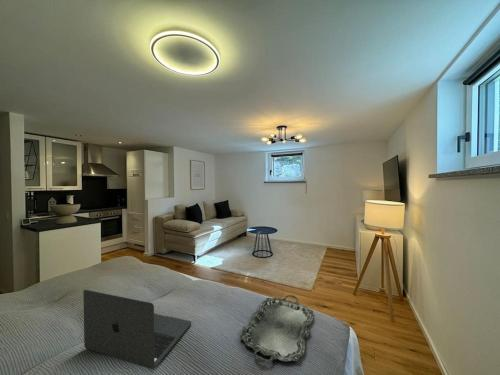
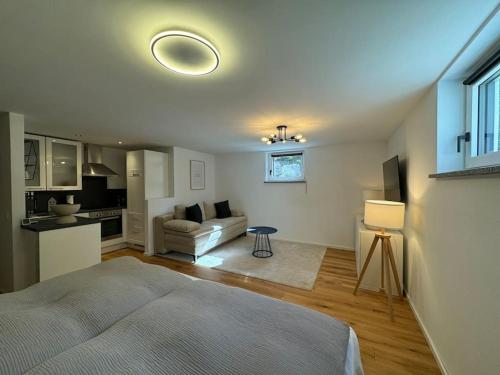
- laptop (142, 308)
- serving tray (279, 323)
